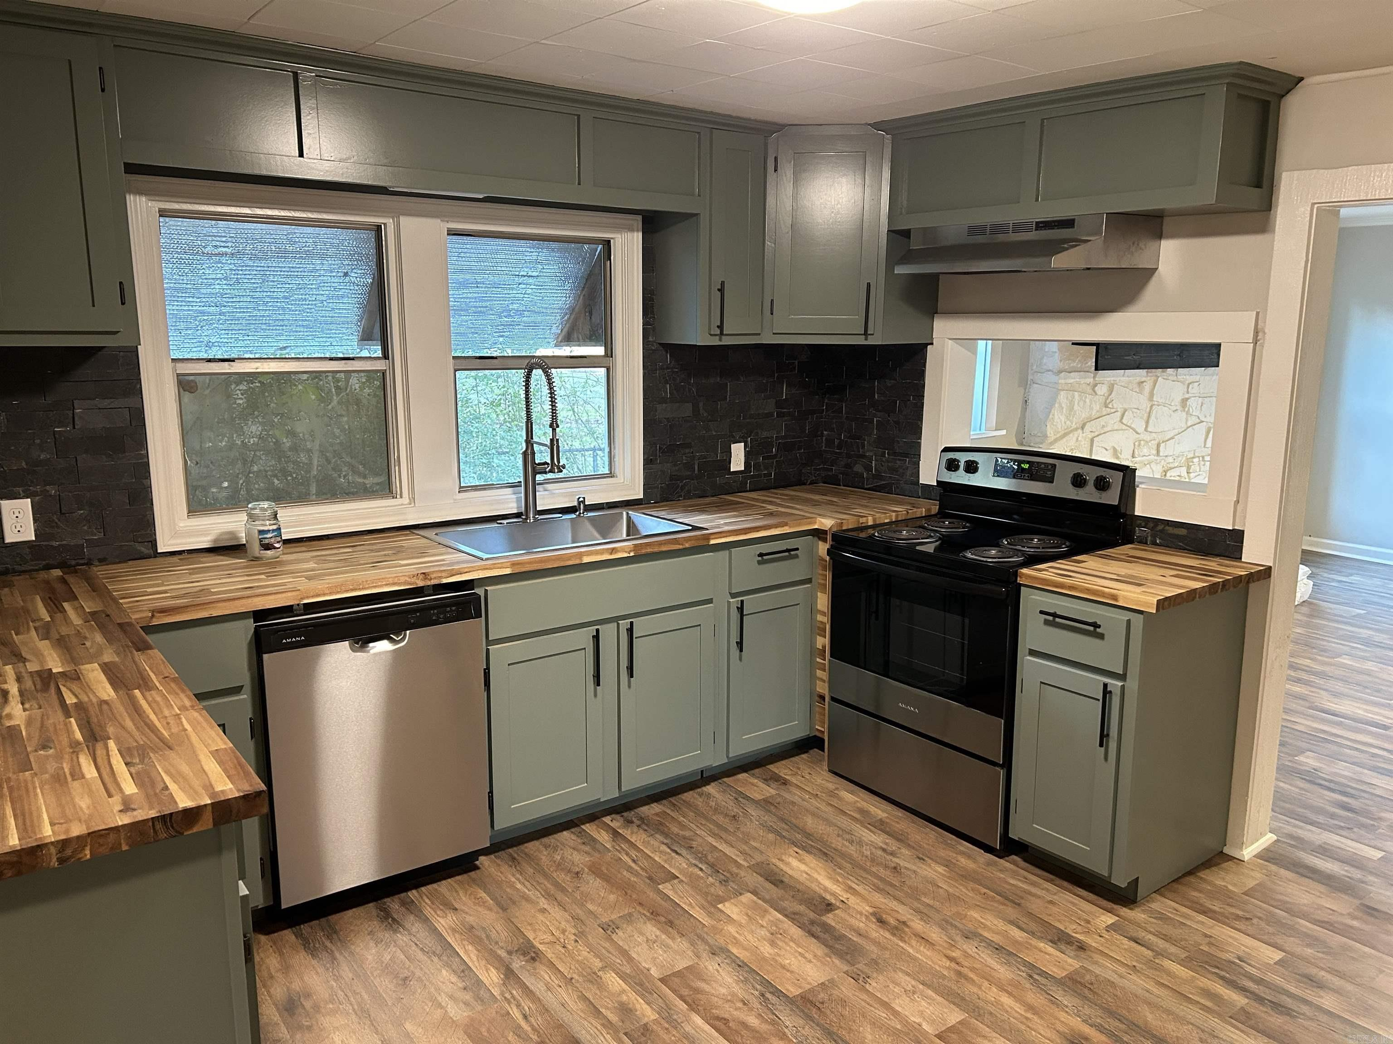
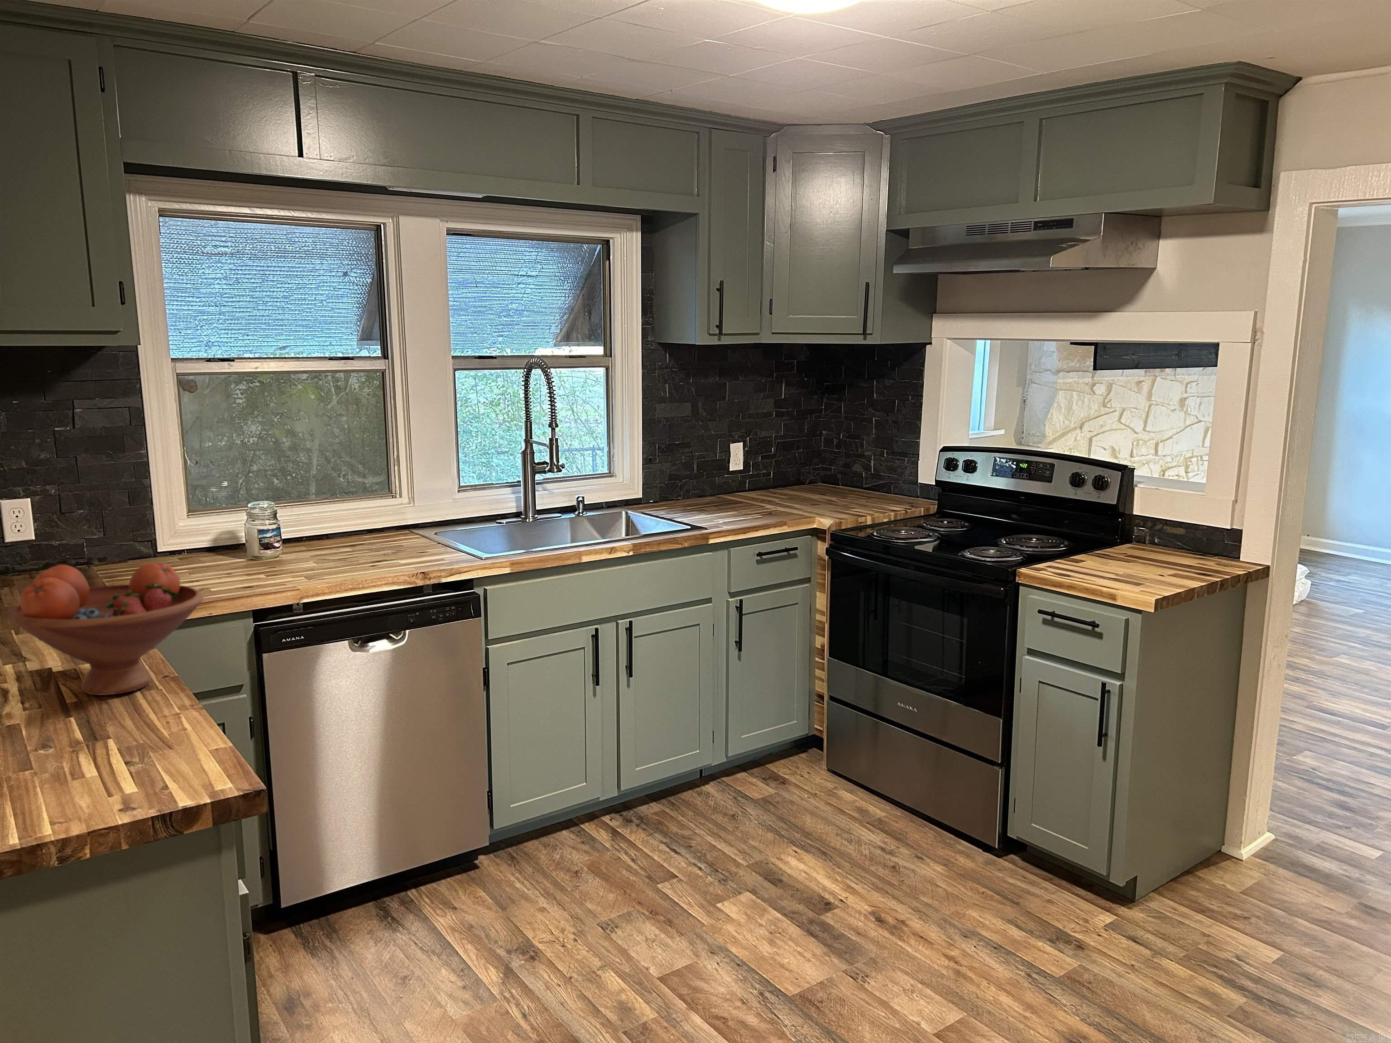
+ fruit bowl (112, 628)
